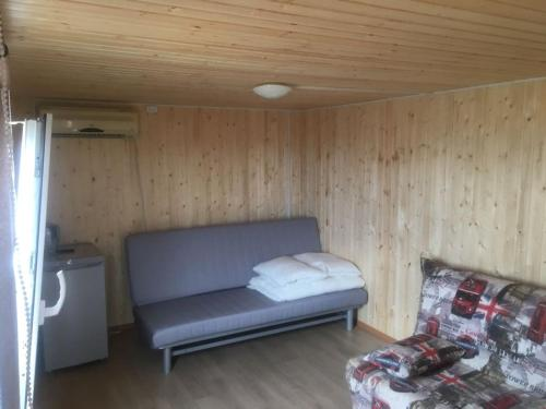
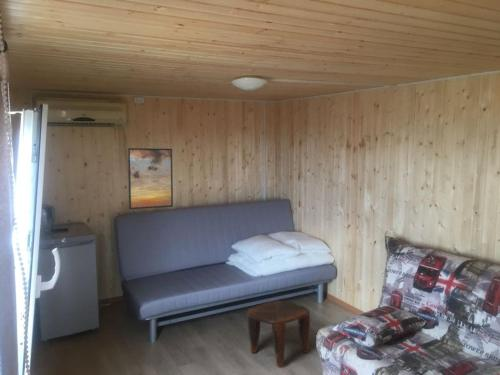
+ stool (278, 331)
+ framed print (151, 178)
